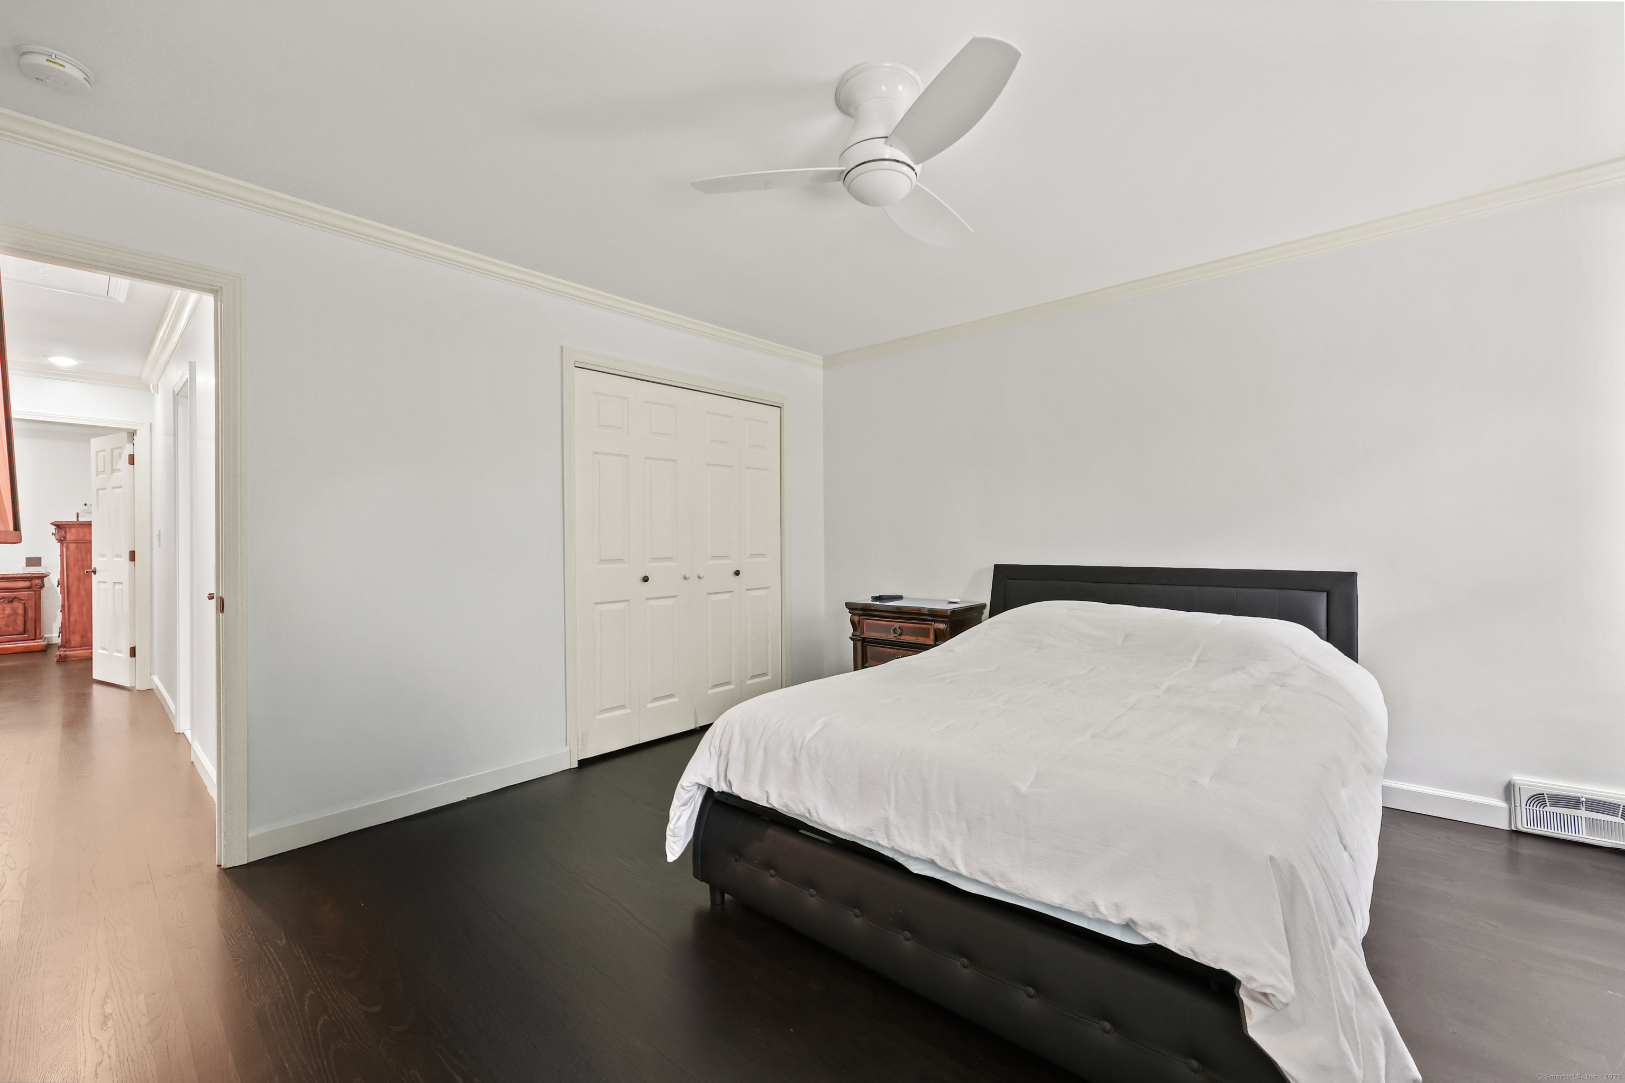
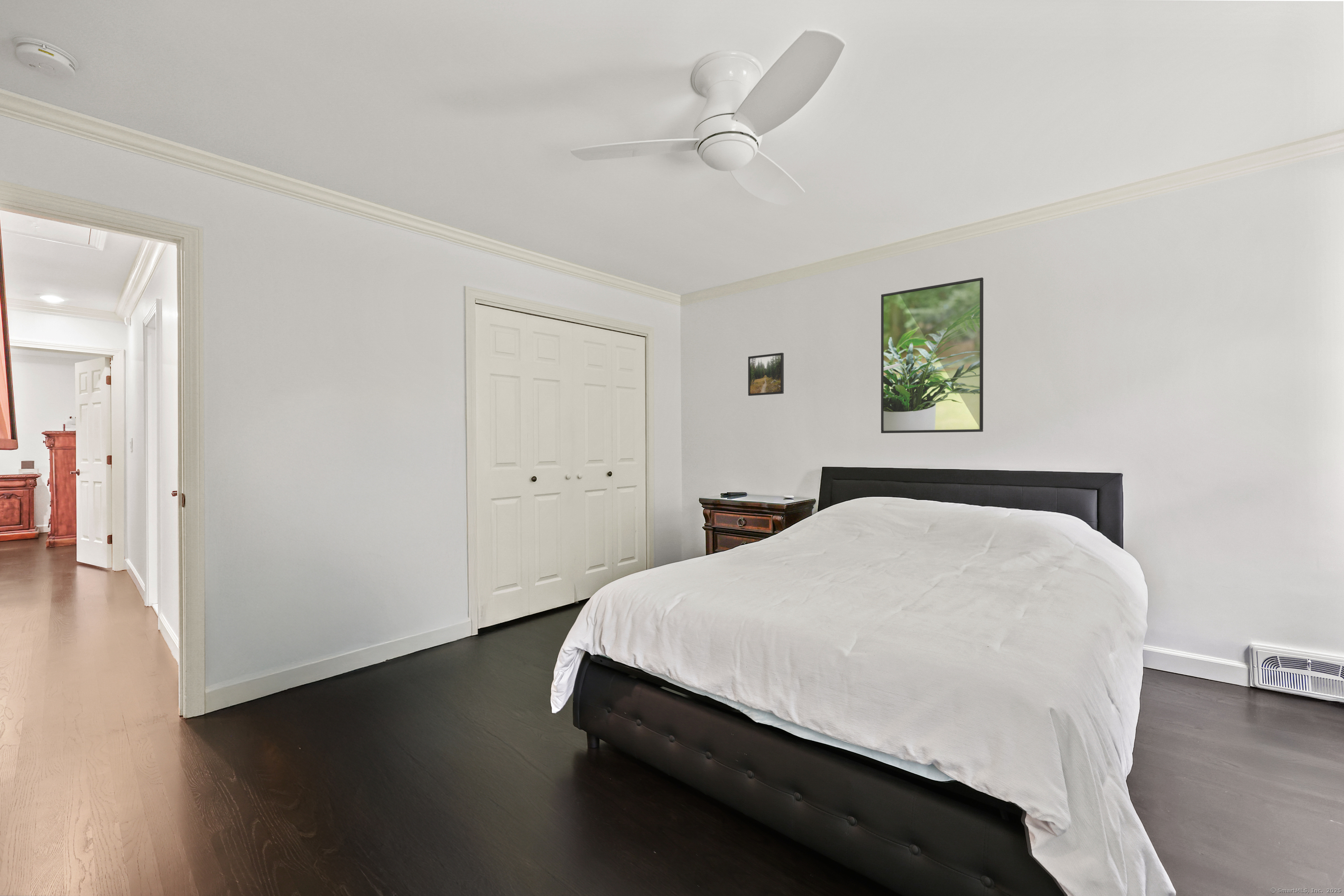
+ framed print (929, 360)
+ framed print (765, 374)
